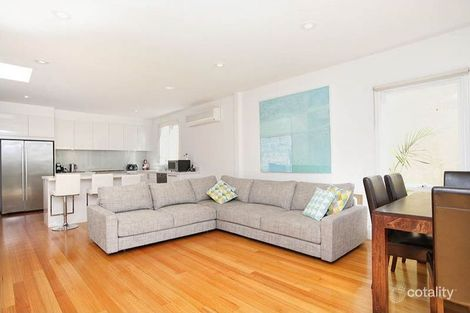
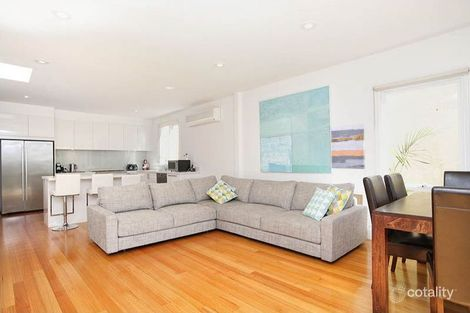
+ wall art (347, 147)
